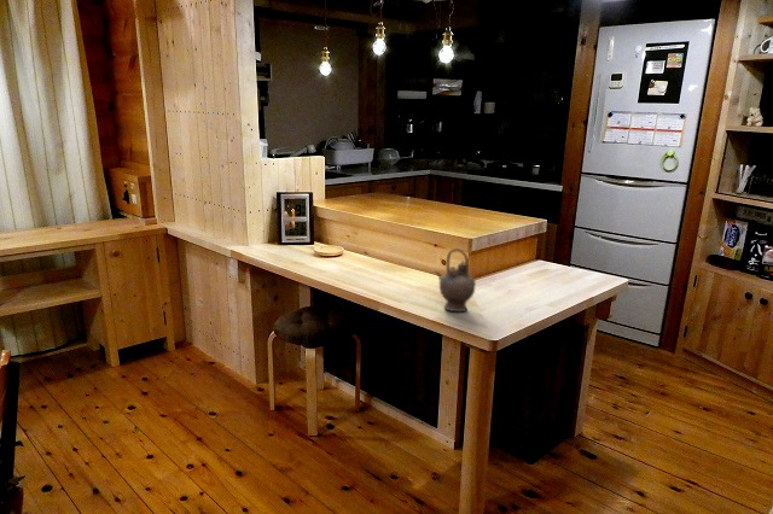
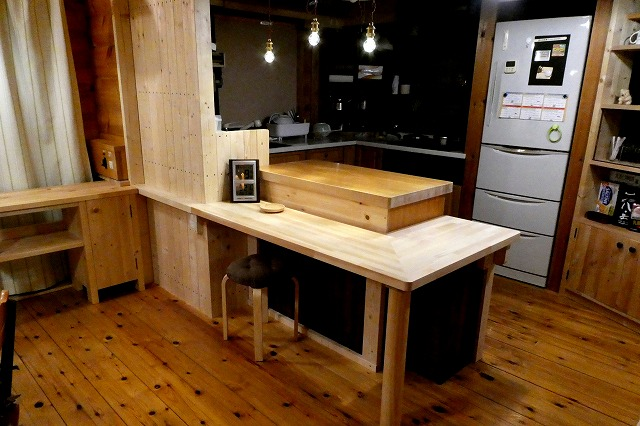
- teapot (453, 278)
